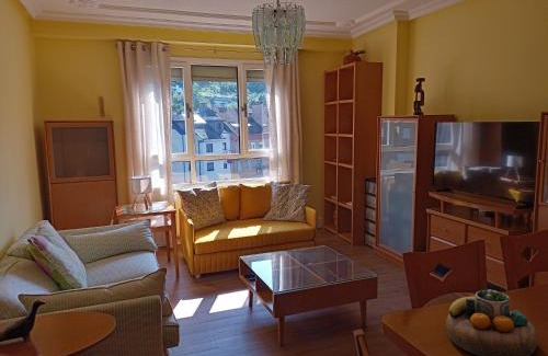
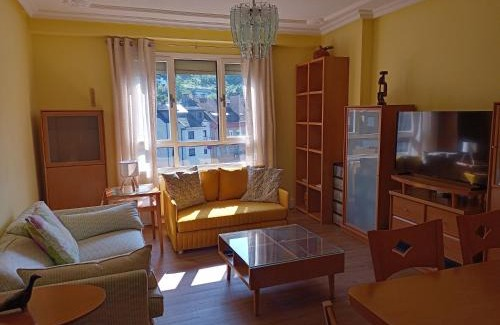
- decorative bowl (490, 315)
